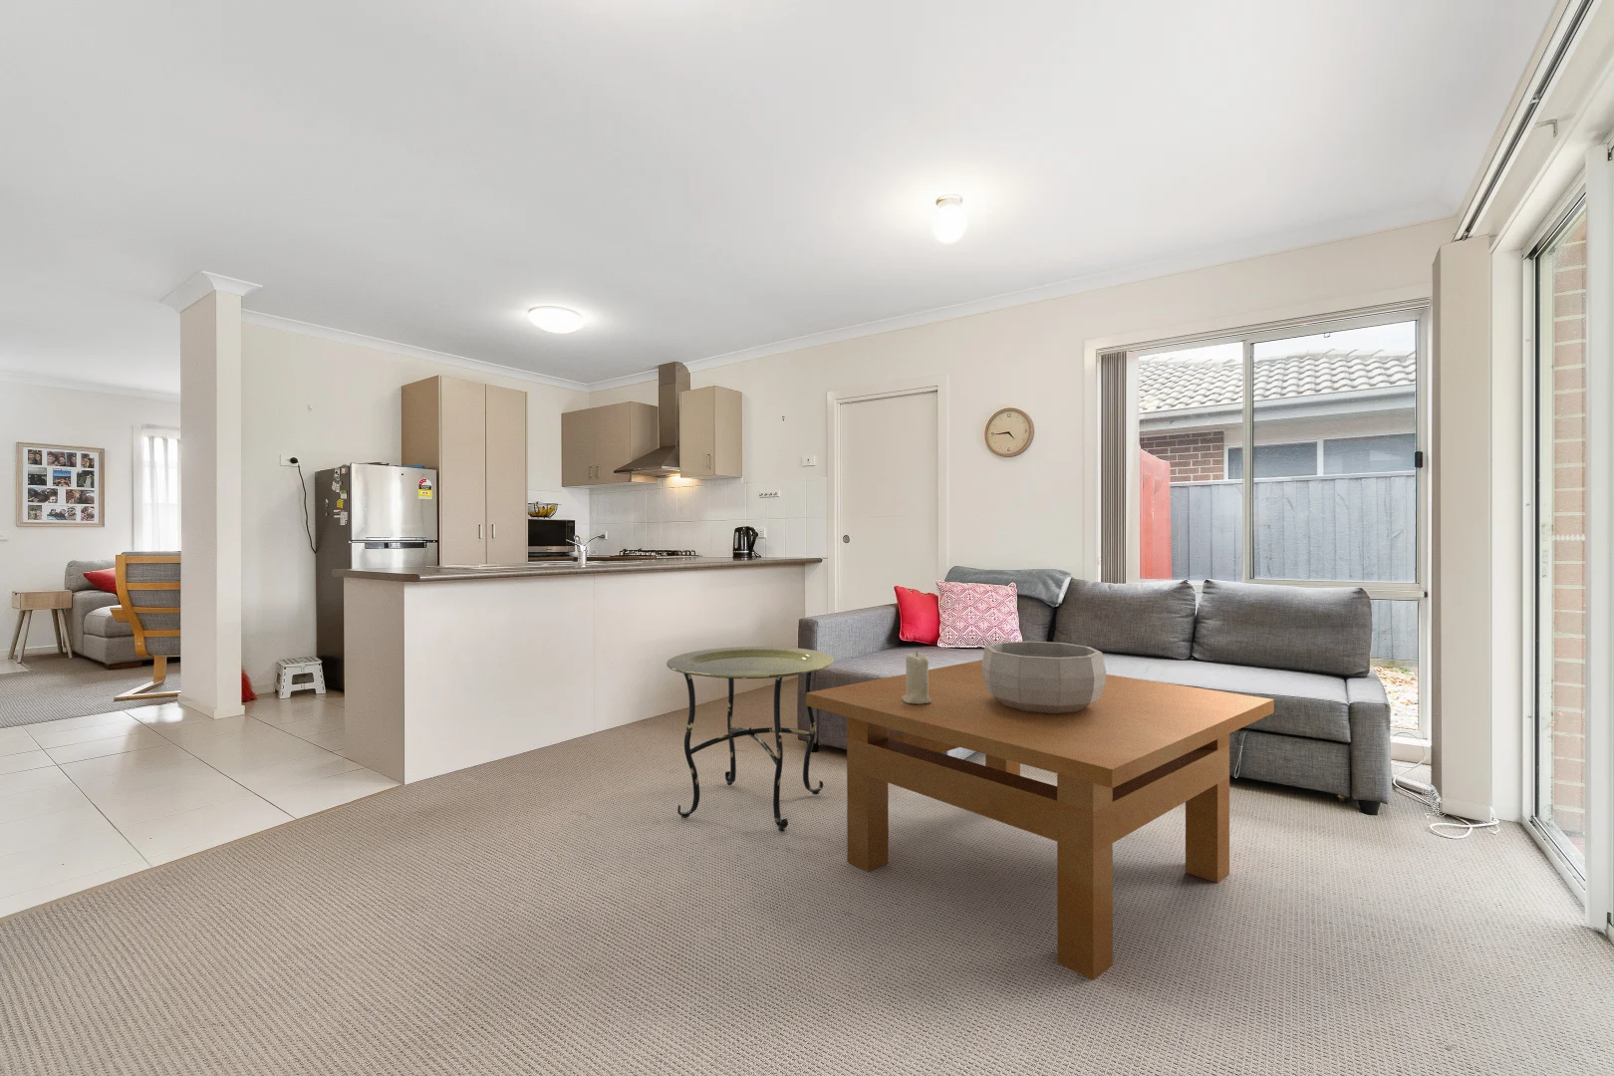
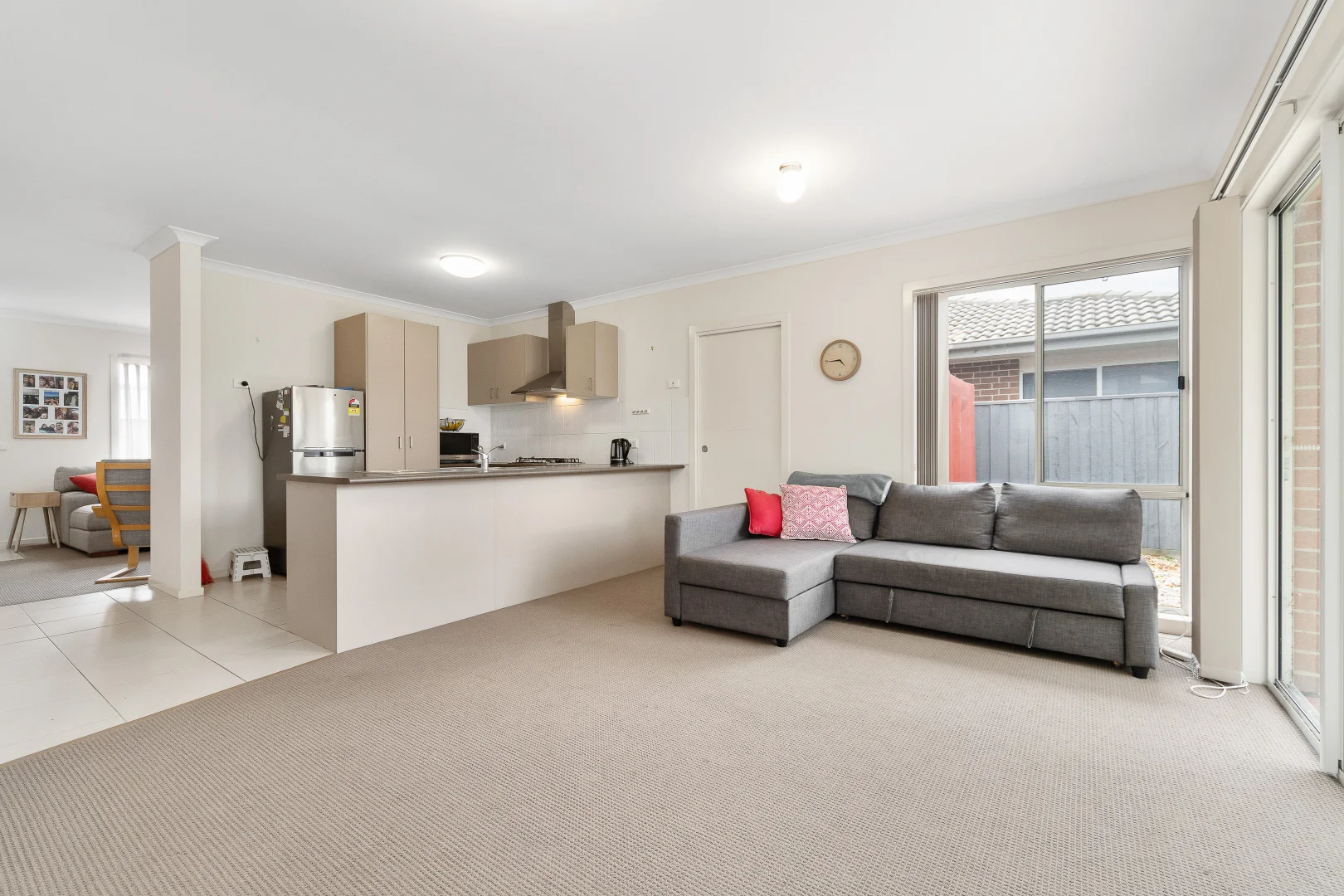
- side table (752, 733)
- decorative bowl (1042, 675)
- candle (915, 675)
- table (1034, 781)
